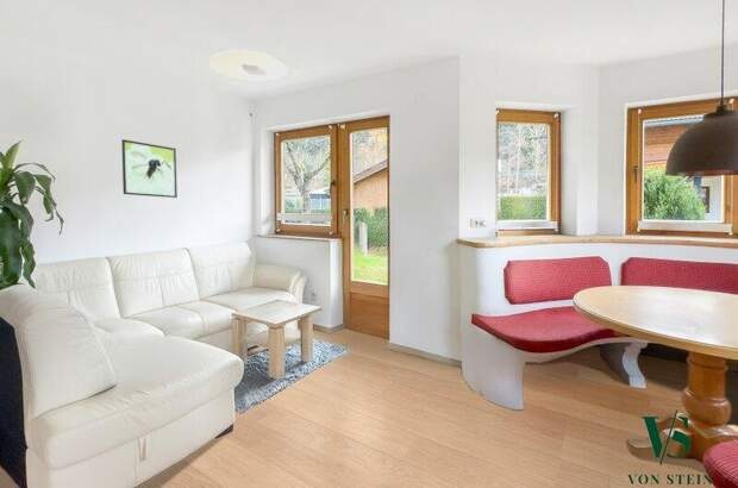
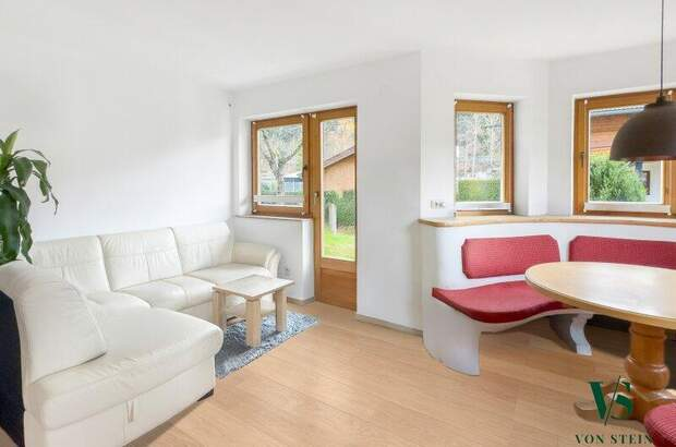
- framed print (150, 170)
- ceiling light (249, 63)
